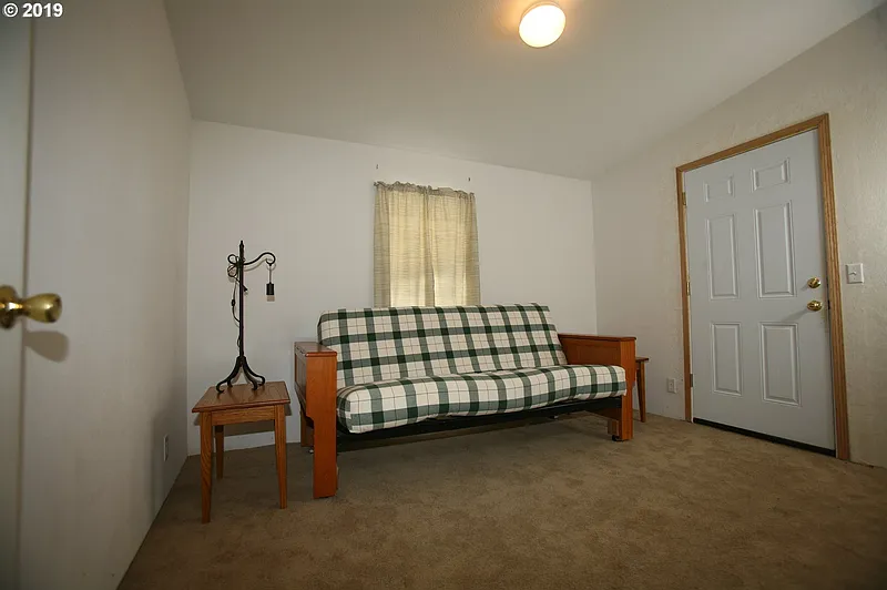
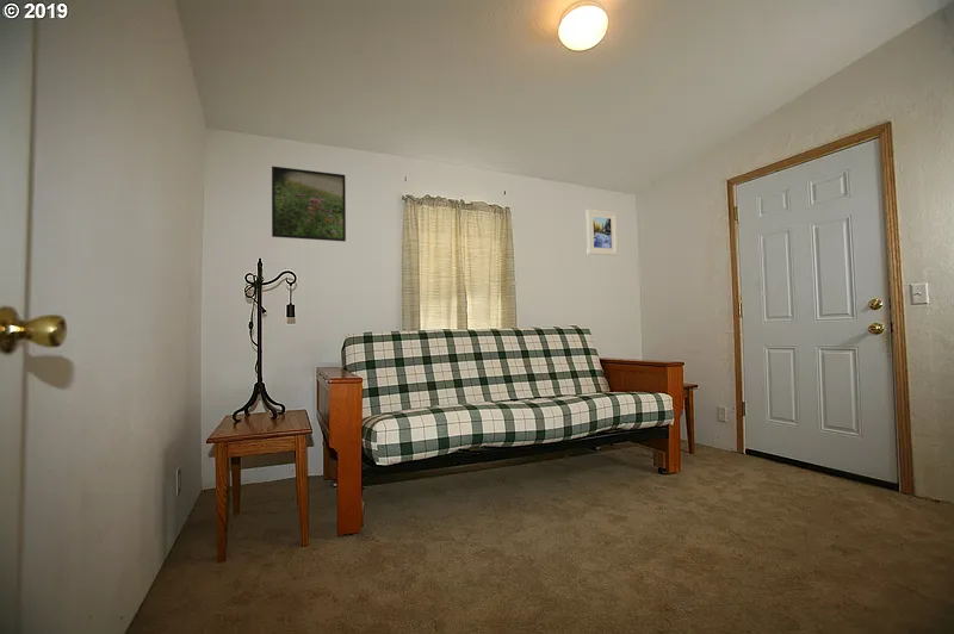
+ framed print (309, 204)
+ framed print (601, 232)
